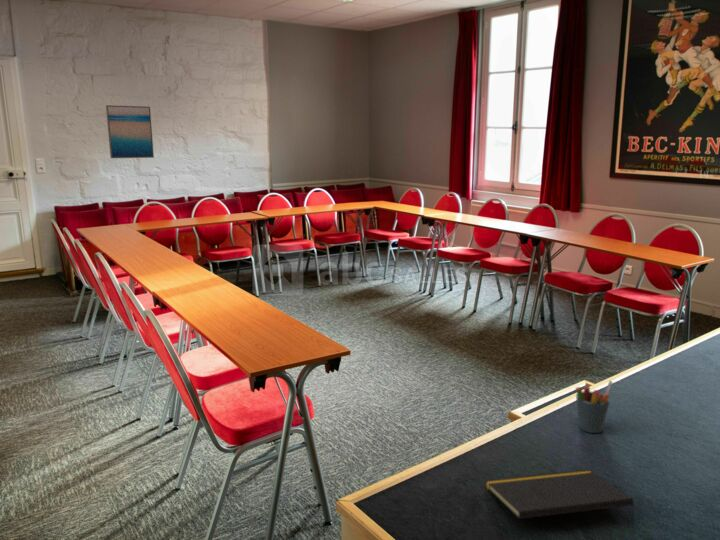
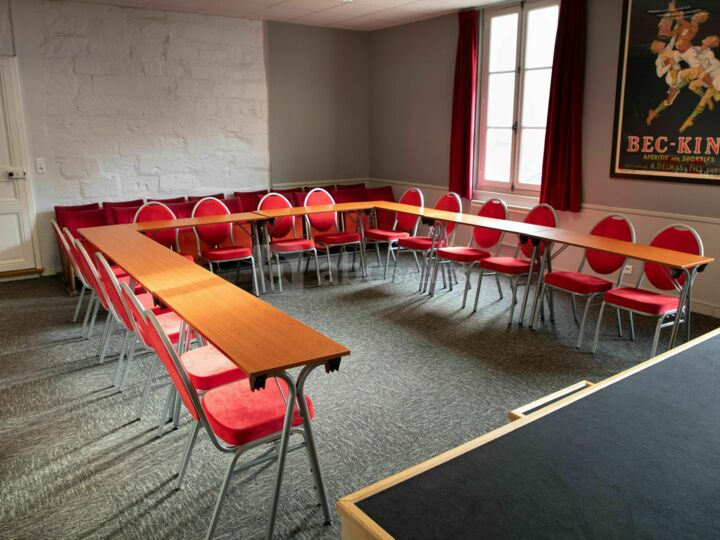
- pen holder (592, 404)
- notepad (555, 492)
- wall art (130, 132)
